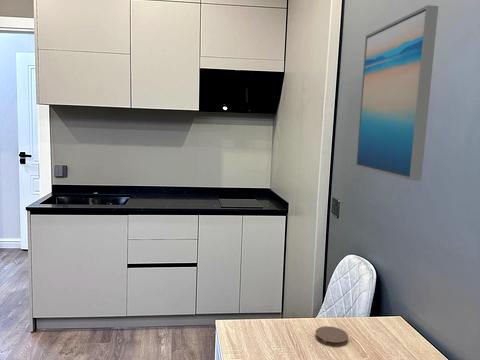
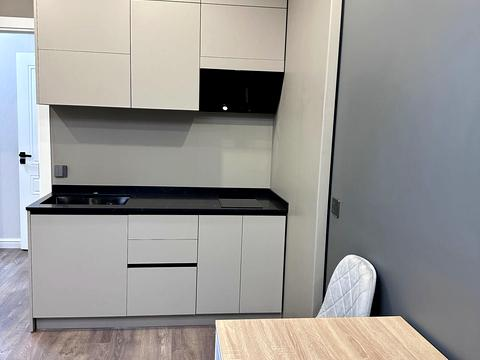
- coaster (331, 336)
- wall art (390, 99)
